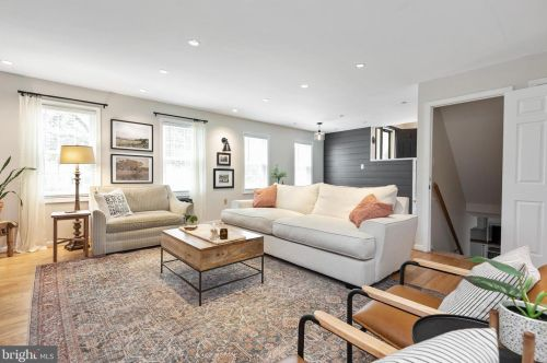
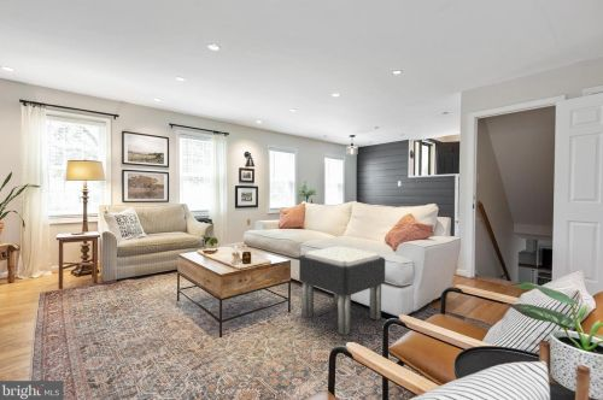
+ ottoman (341, 284)
